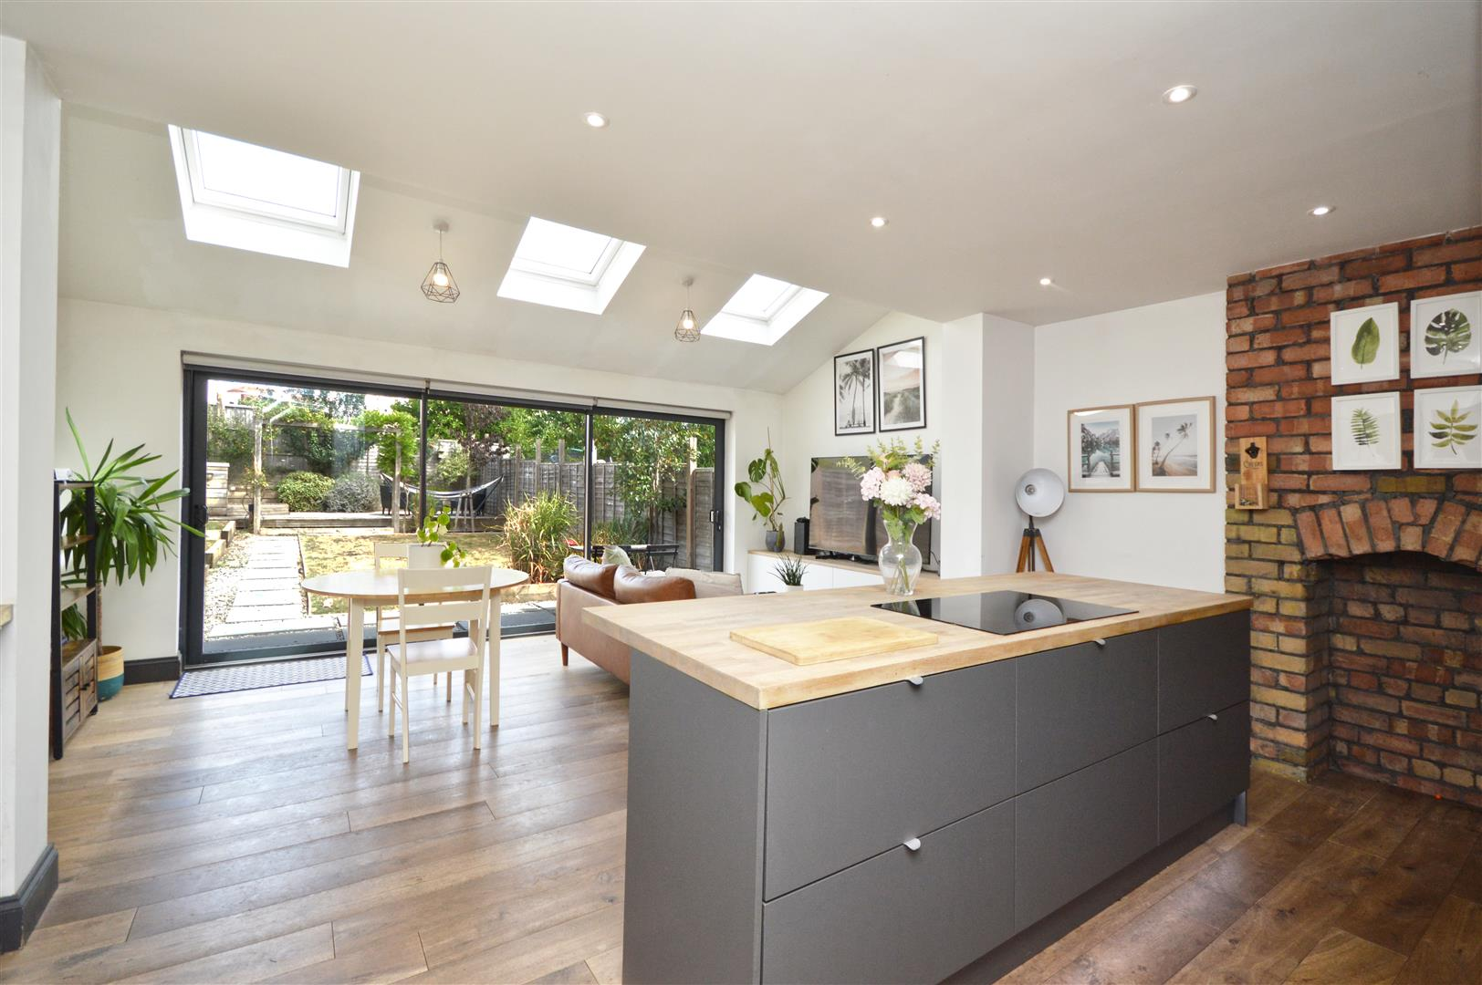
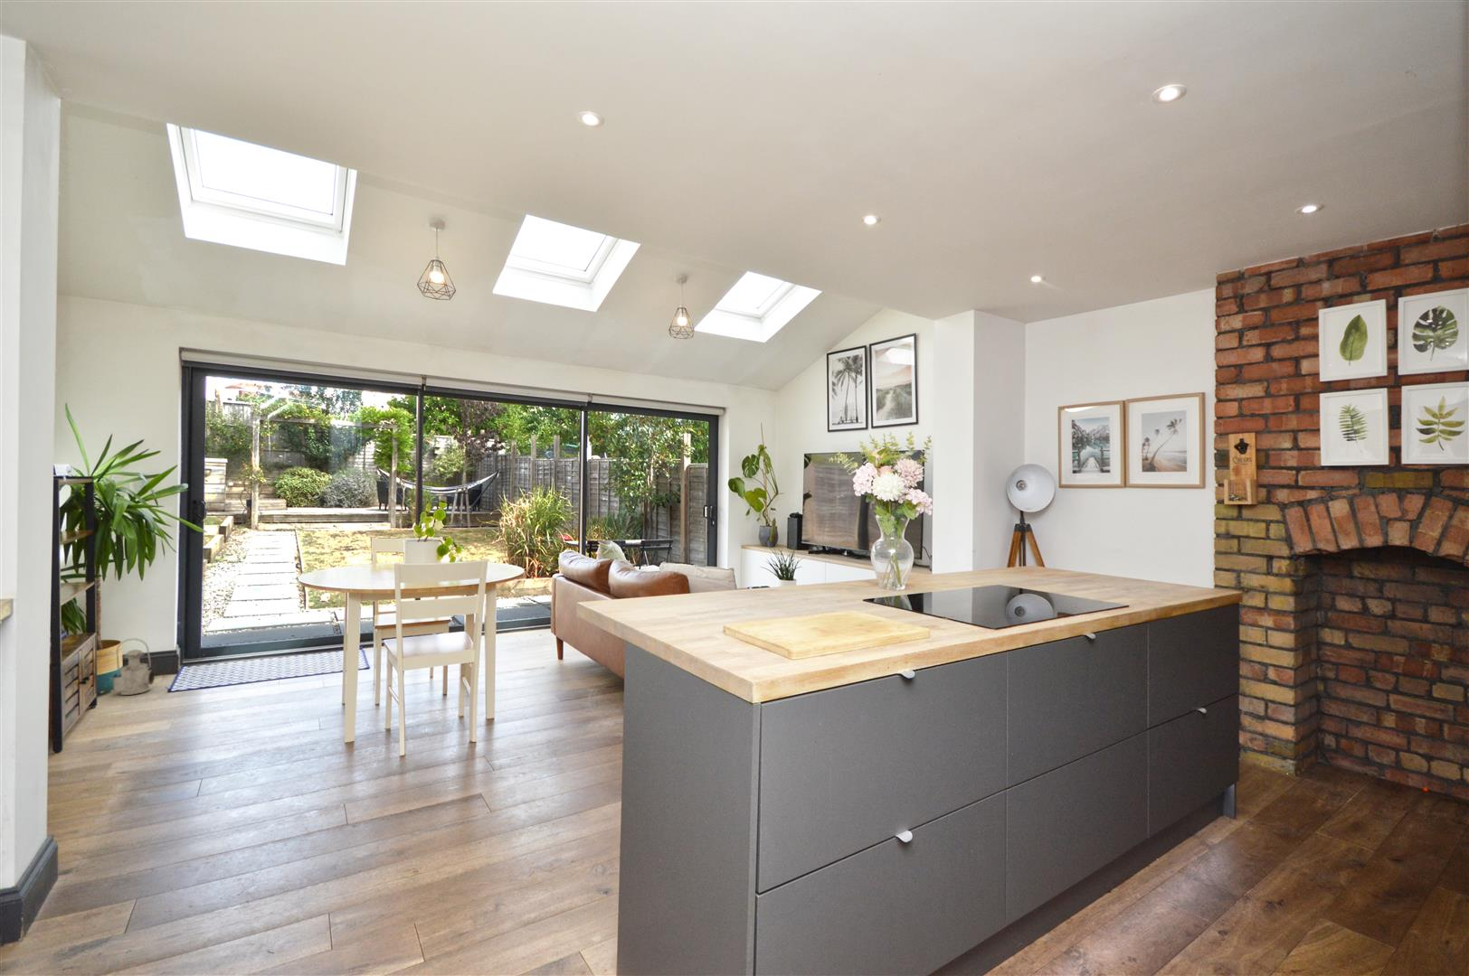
+ lantern (133, 666)
